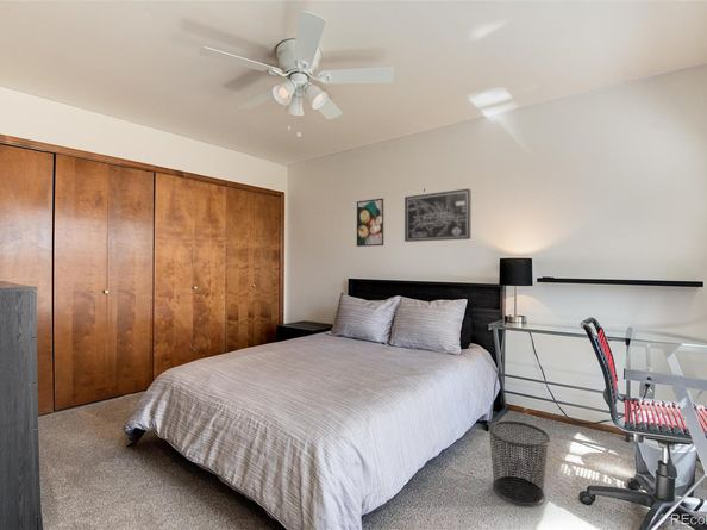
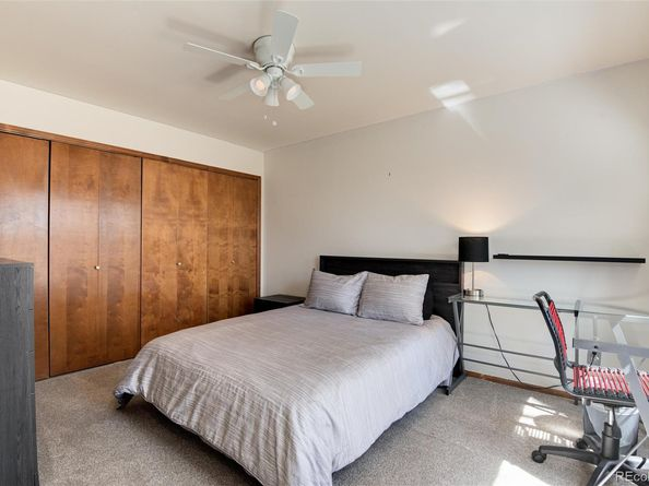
- wall art (436, 217)
- waste bin (518, 461)
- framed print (369, 223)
